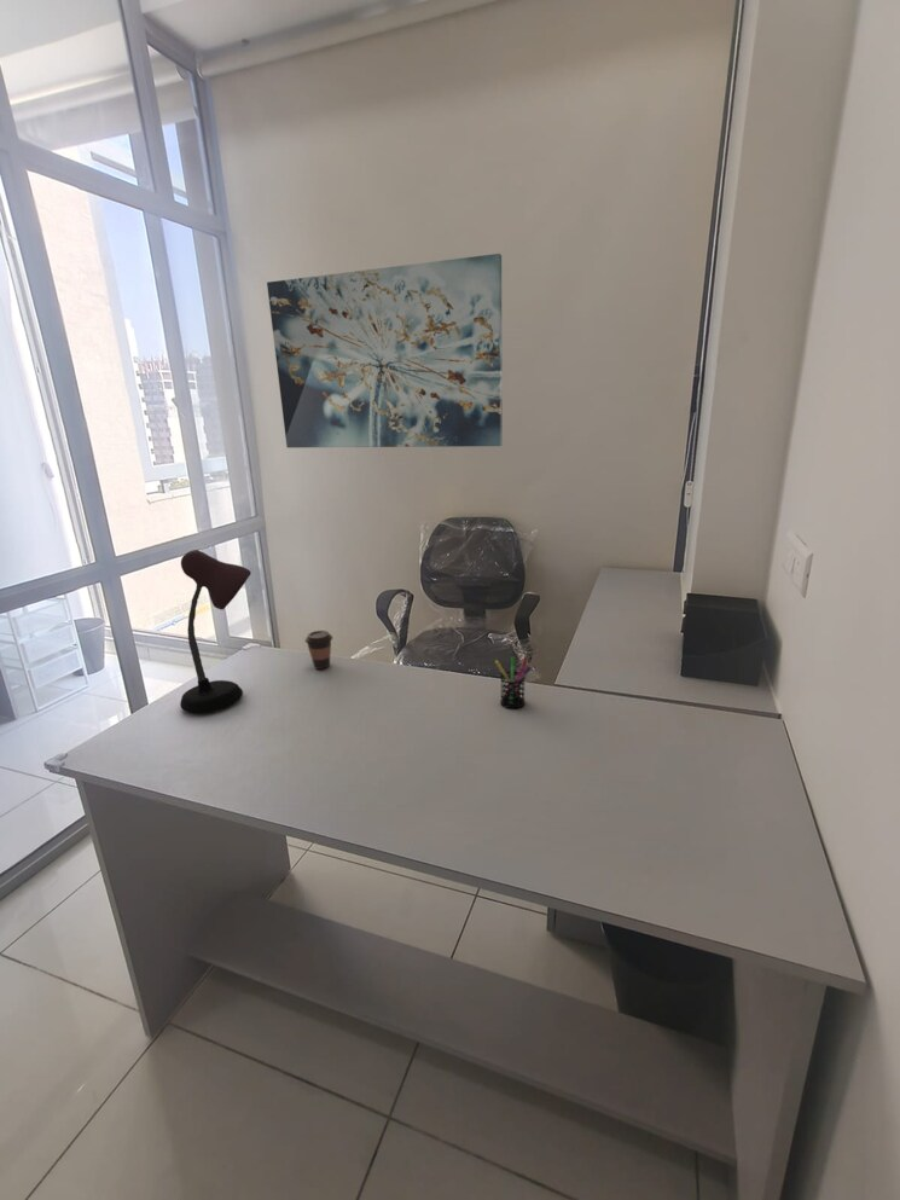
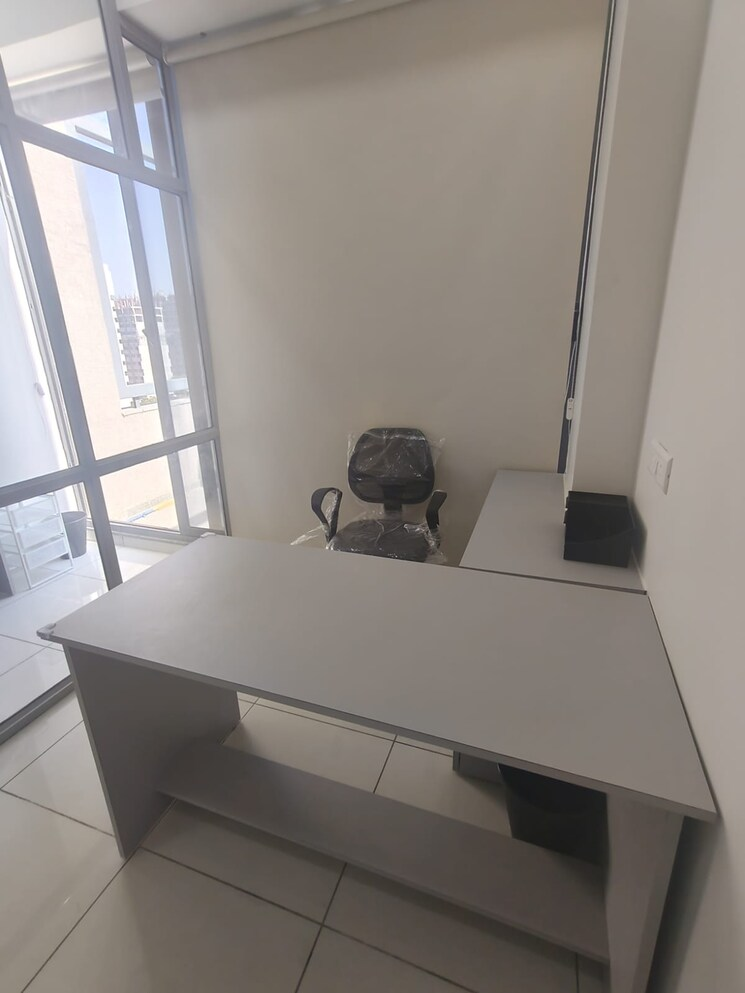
- wall art (382, 361)
- desk lamp (193, 628)
- pen holder (513, 678)
- coffee cup (320, 650)
